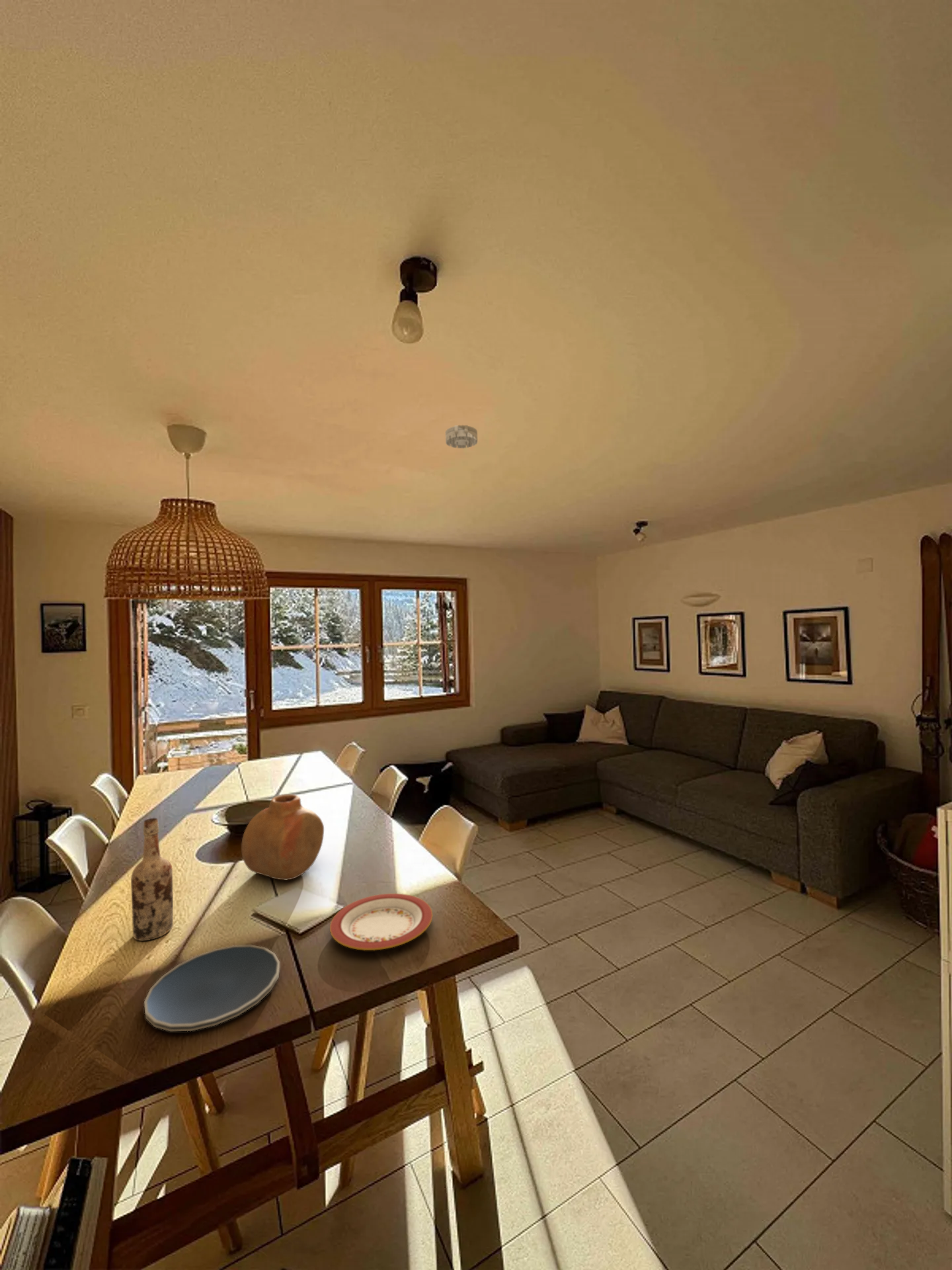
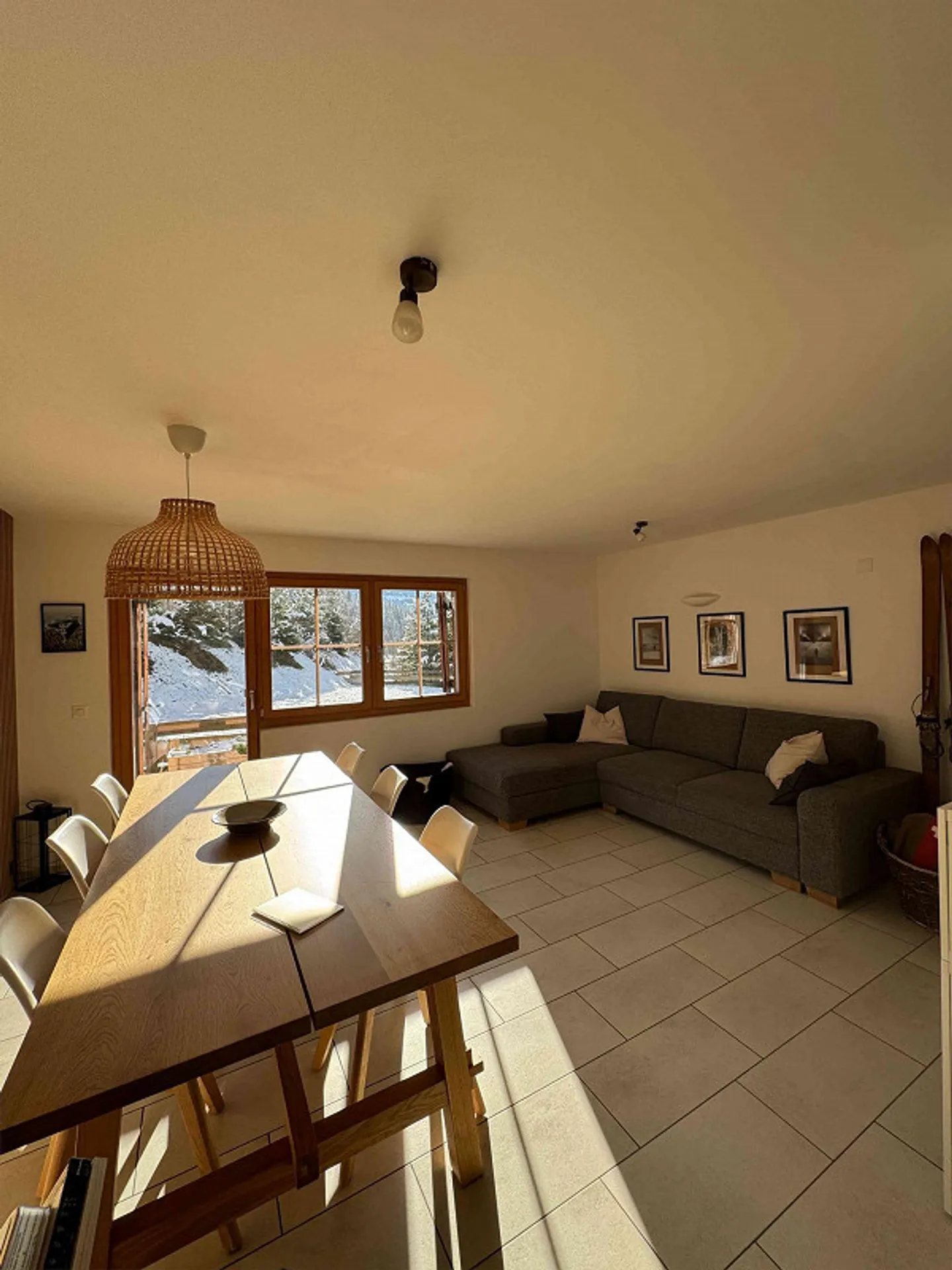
- plate (216, 985)
- smoke detector (461, 436)
- plate (382, 922)
- vase (286, 835)
- wine bottle (152, 876)
